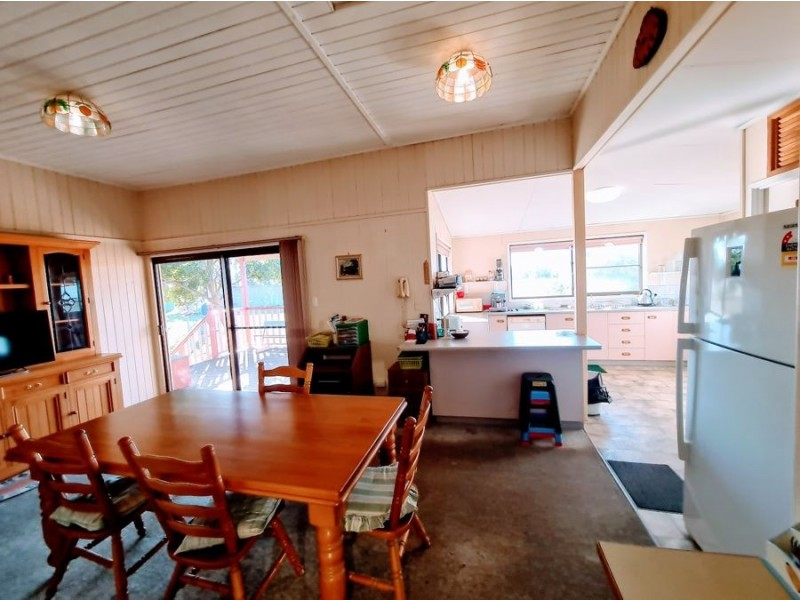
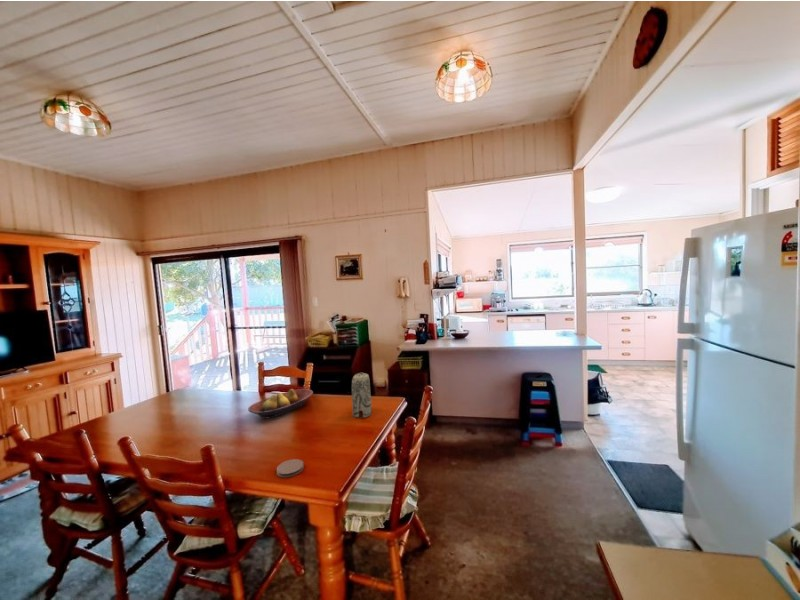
+ coaster (290, 467)
+ toy elephant (362, 393)
+ fruit bowl (282, 400)
